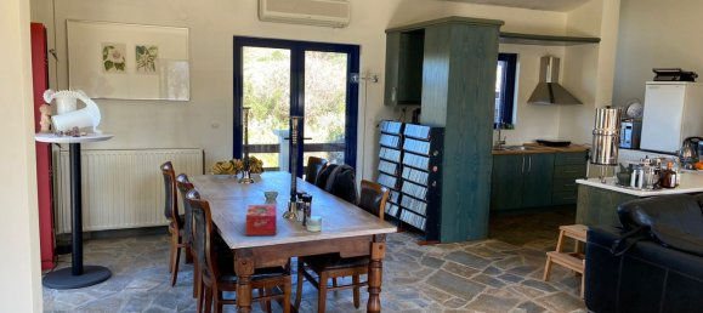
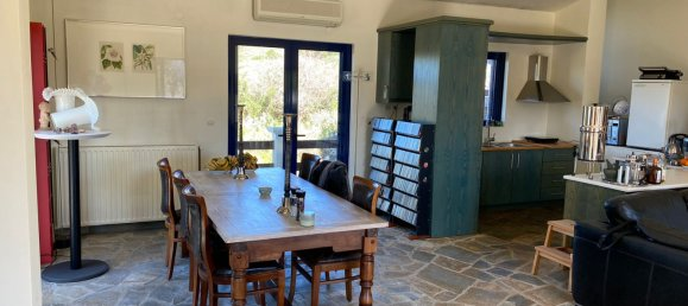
- tissue box (261, 218)
